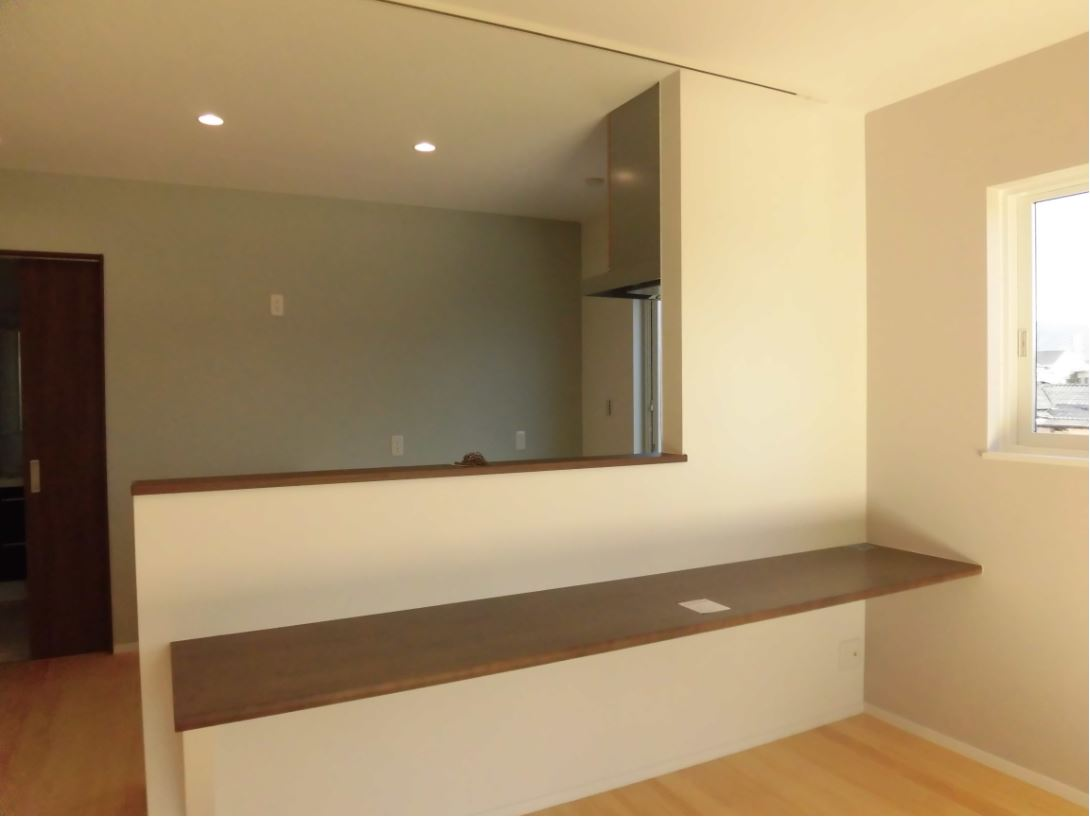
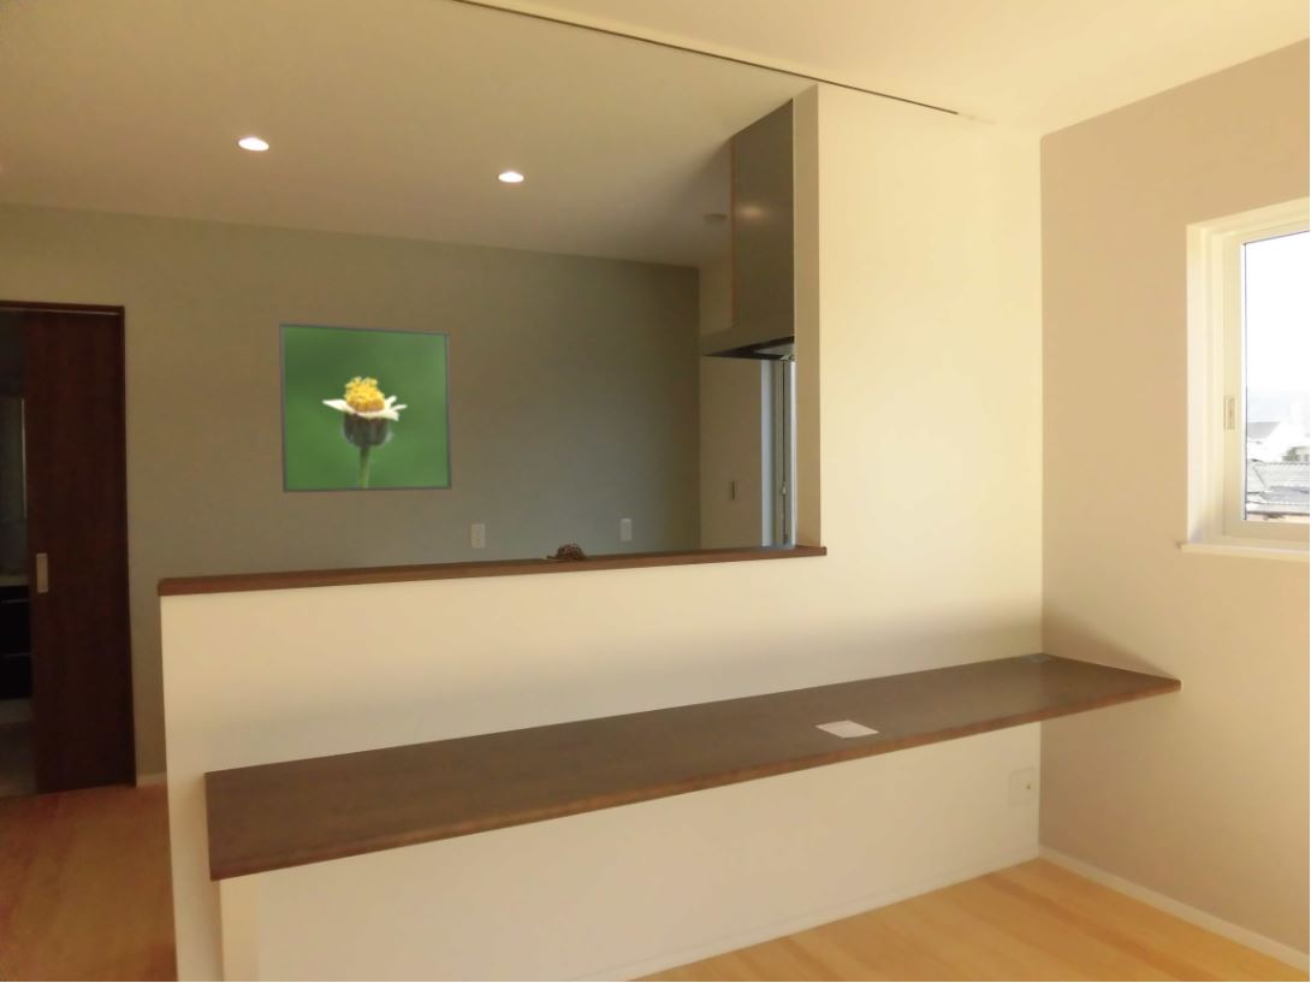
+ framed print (368, 409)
